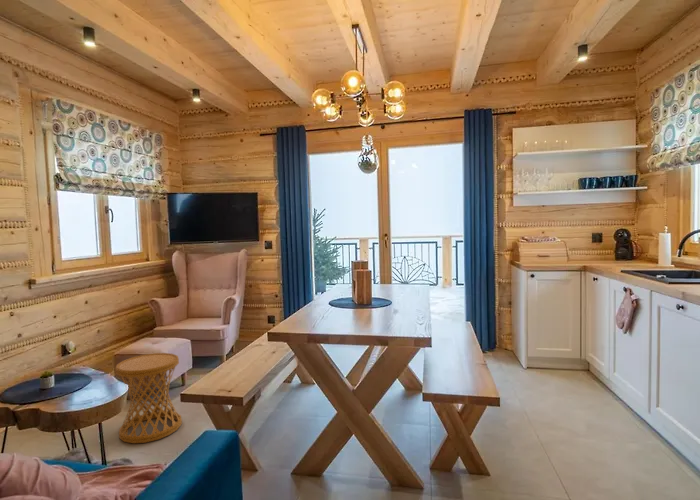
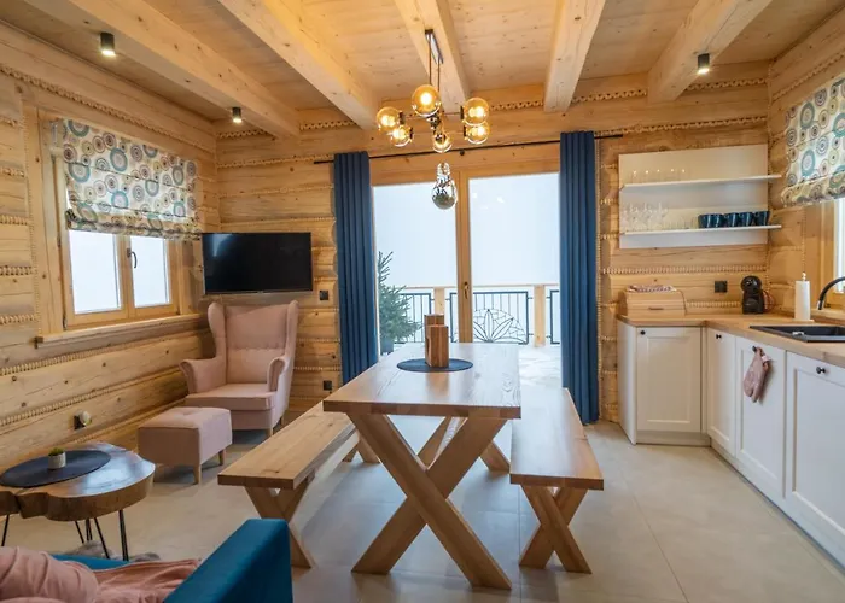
- side table (149, 395)
